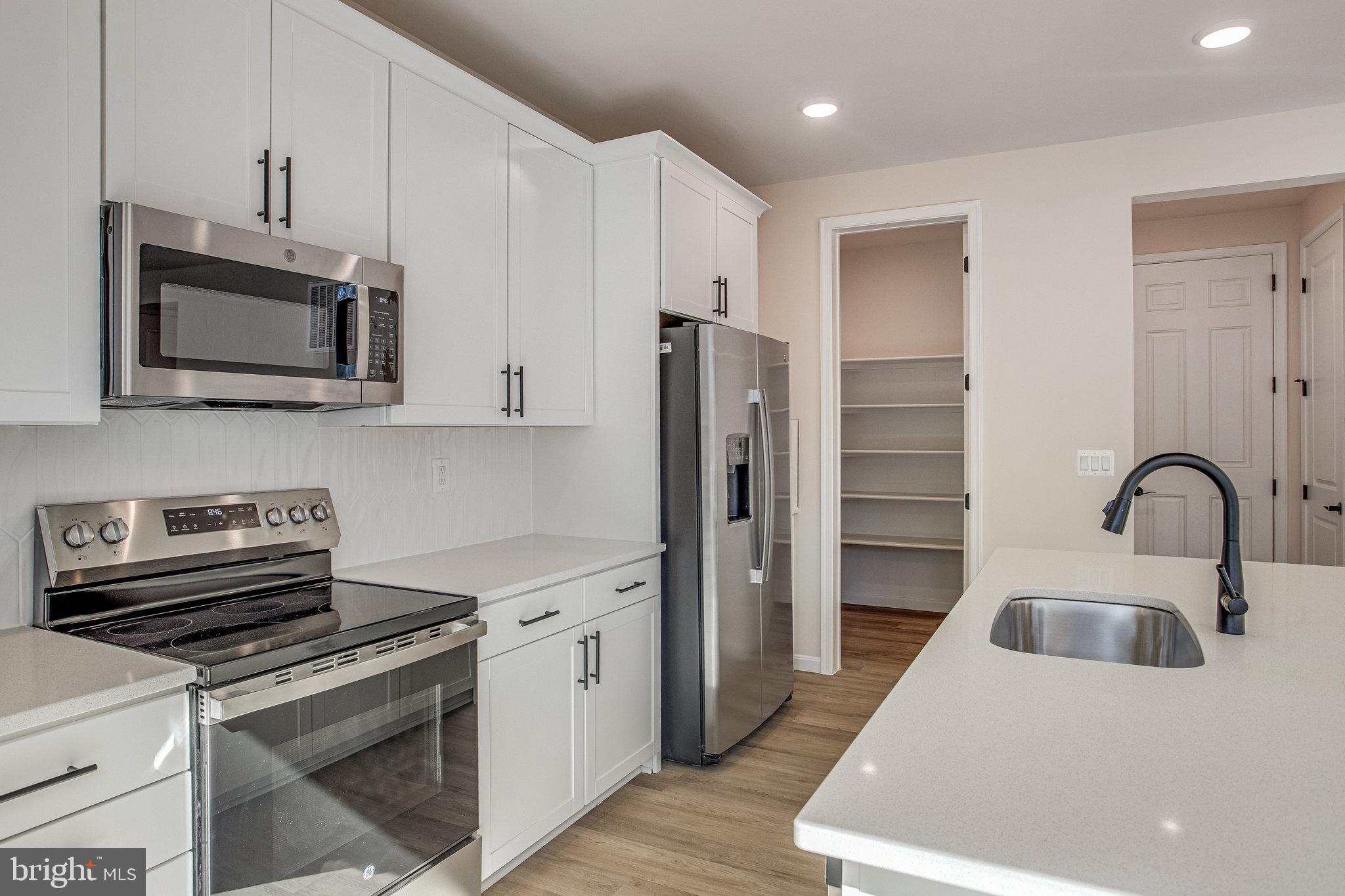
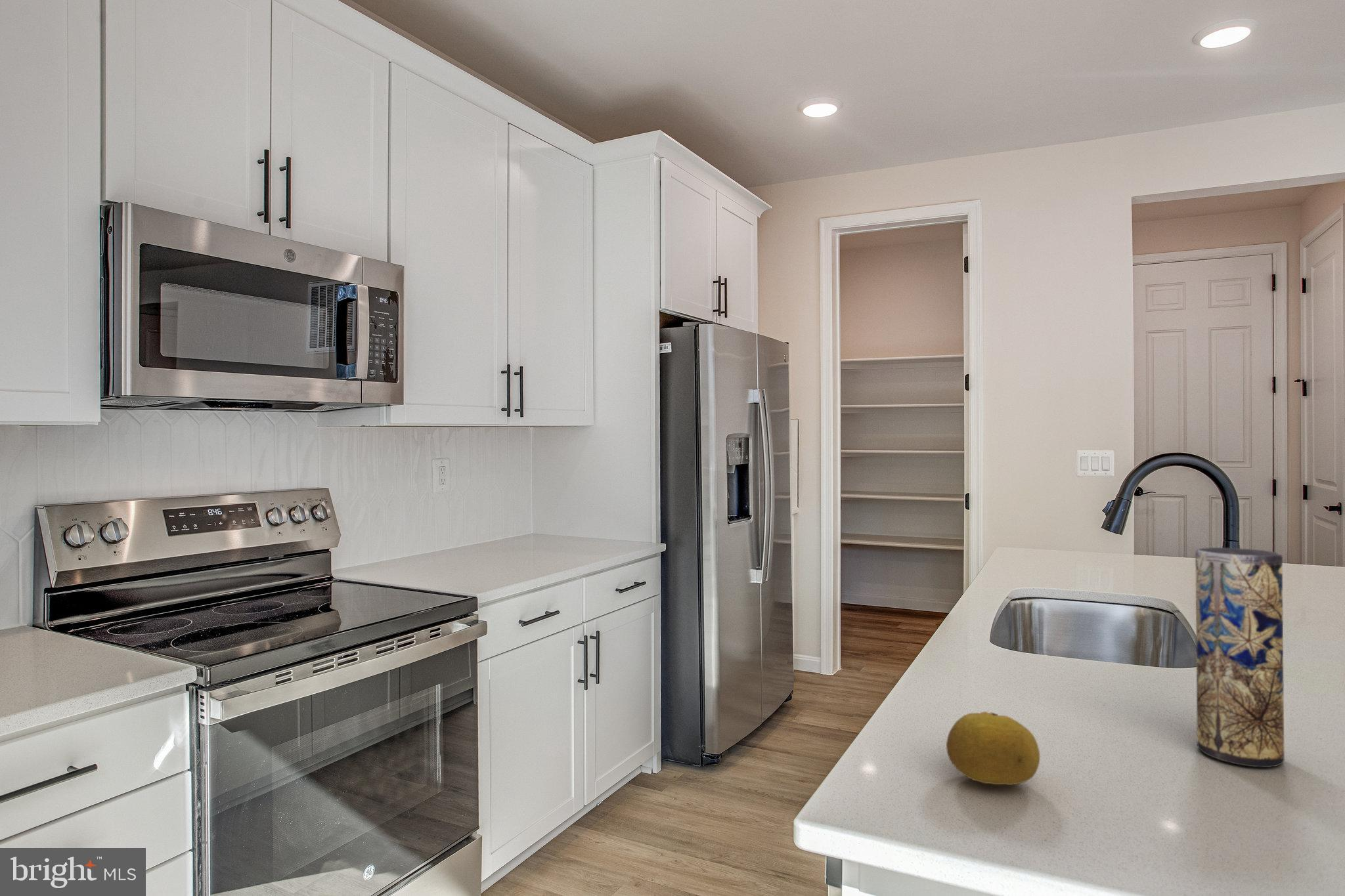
+ fruit (992, 748)
+ vase (1239, 652)
